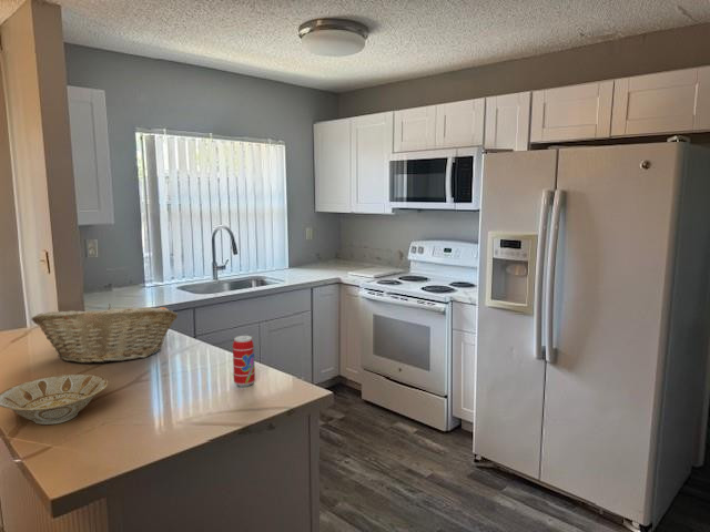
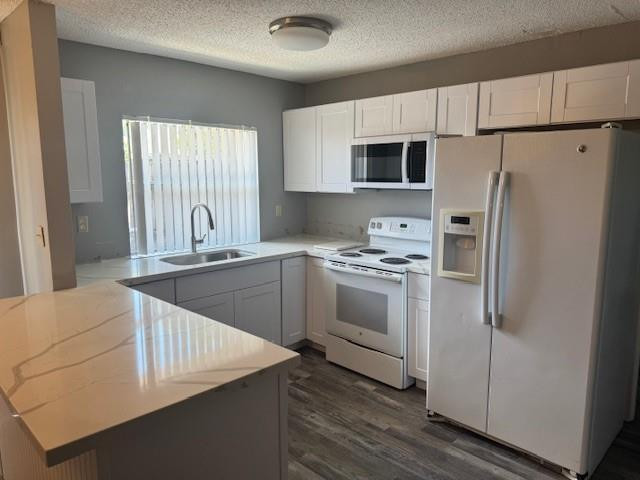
- bowl (54, 402)
- fruit basket (108, 327)
- beverage can (243, 360)
